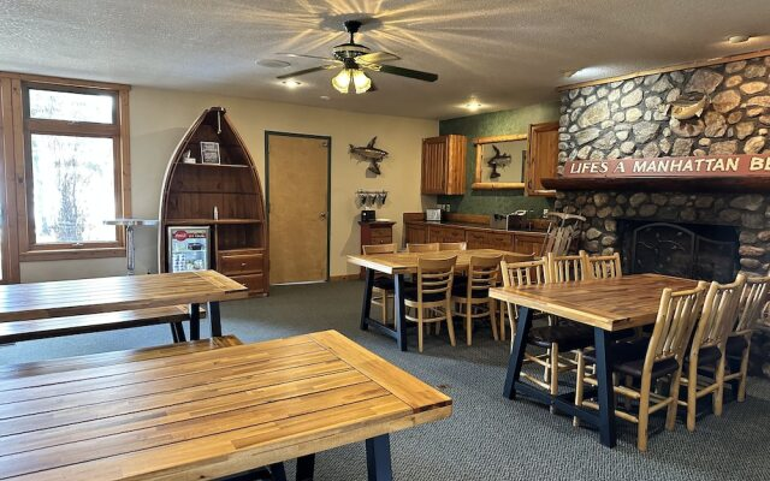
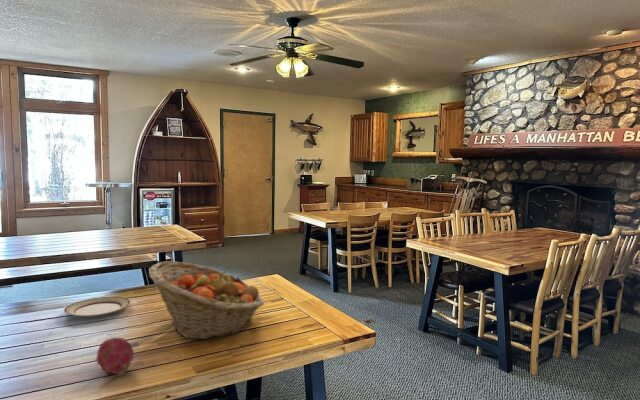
+ fruit basket (207, 293)
+ fruit (115, 354)
+ plate (98, 307)
